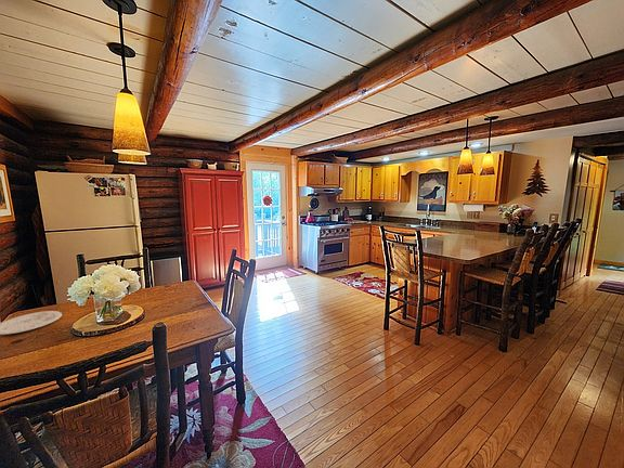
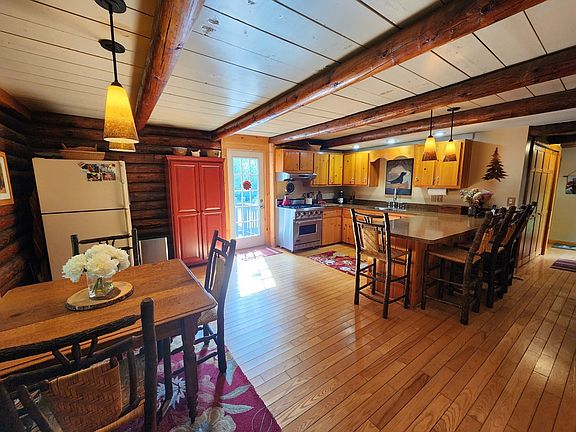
- plate (28, 322)
